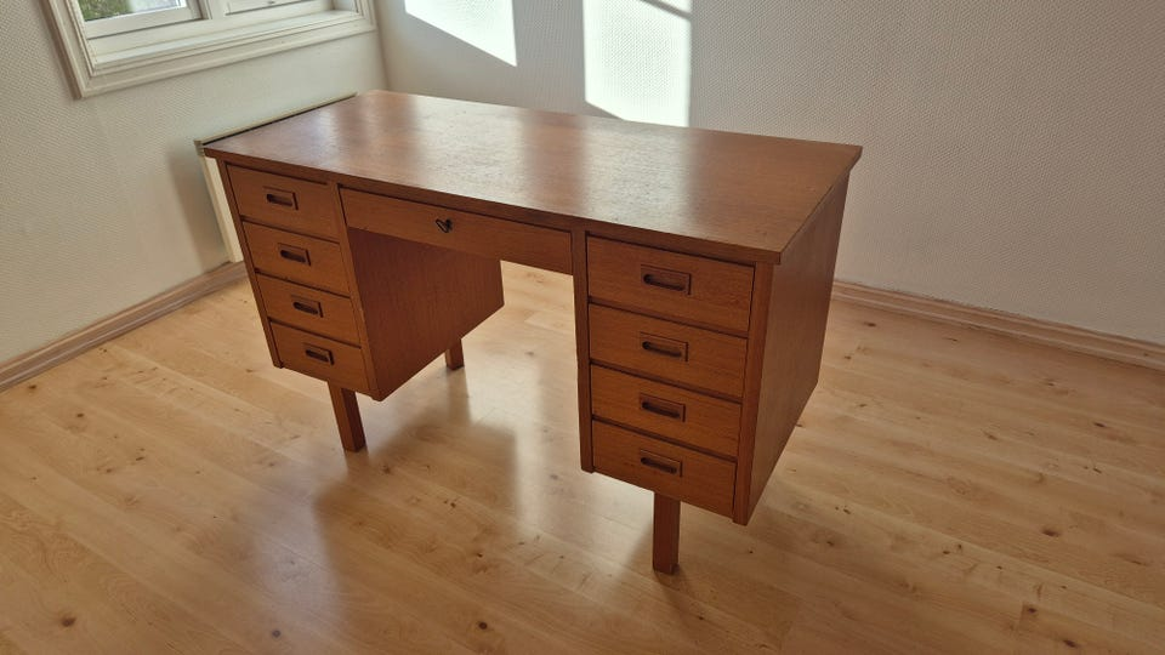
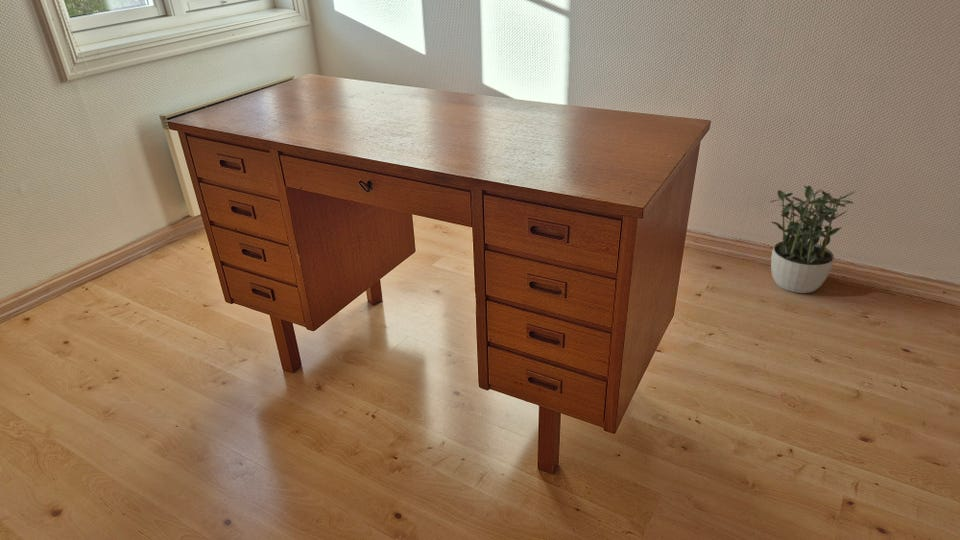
+ potted plant (803, 233)
